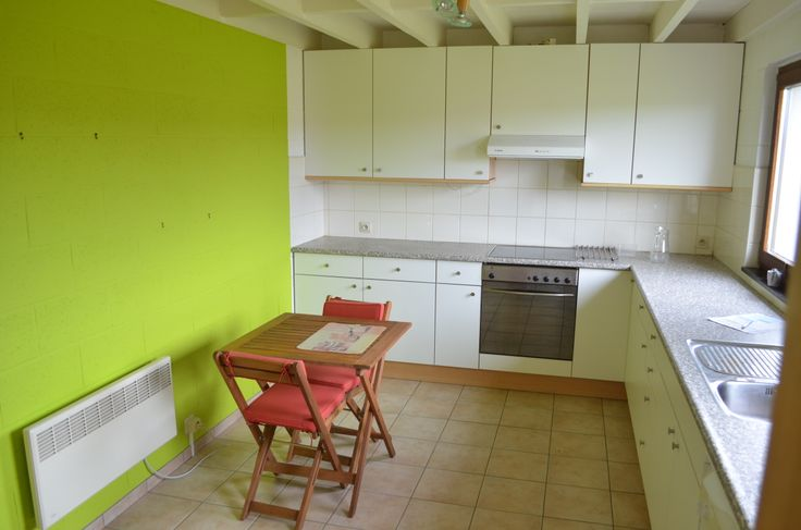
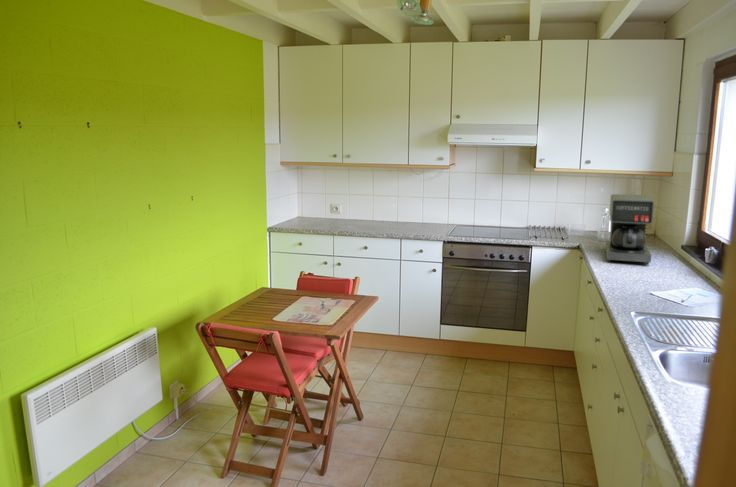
+ coffee maker (628, 227)
